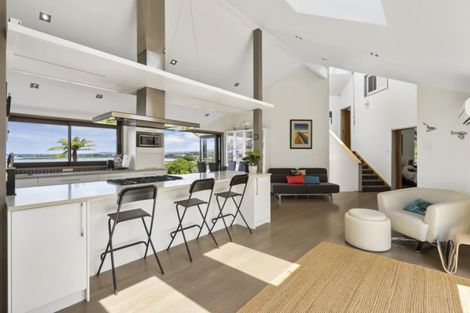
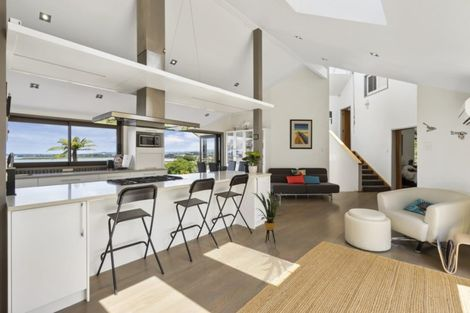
+ house plant (265, 216)
